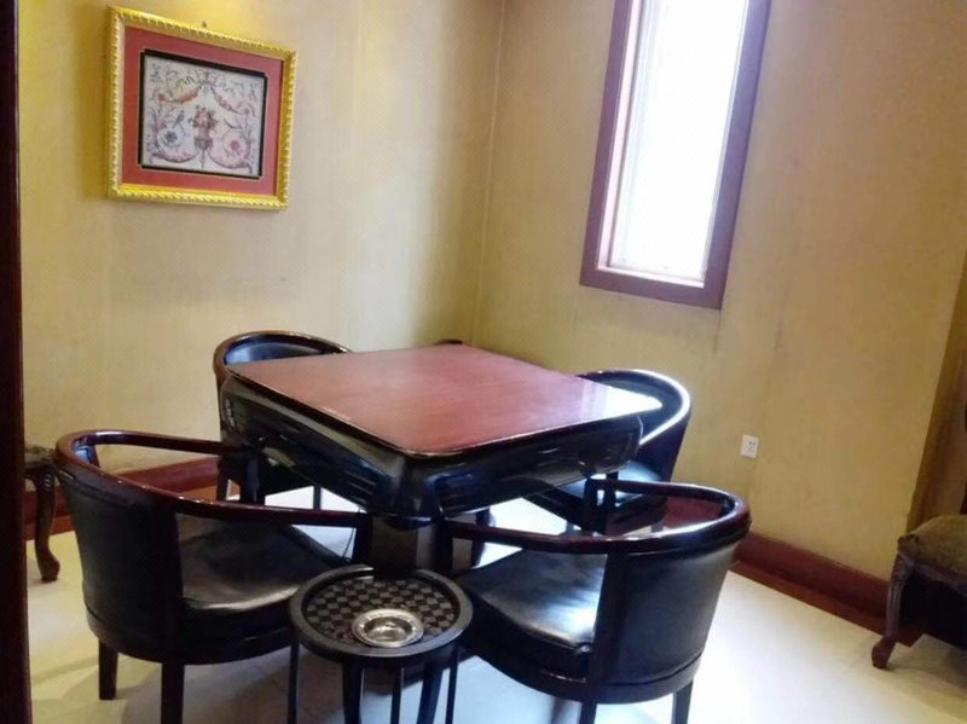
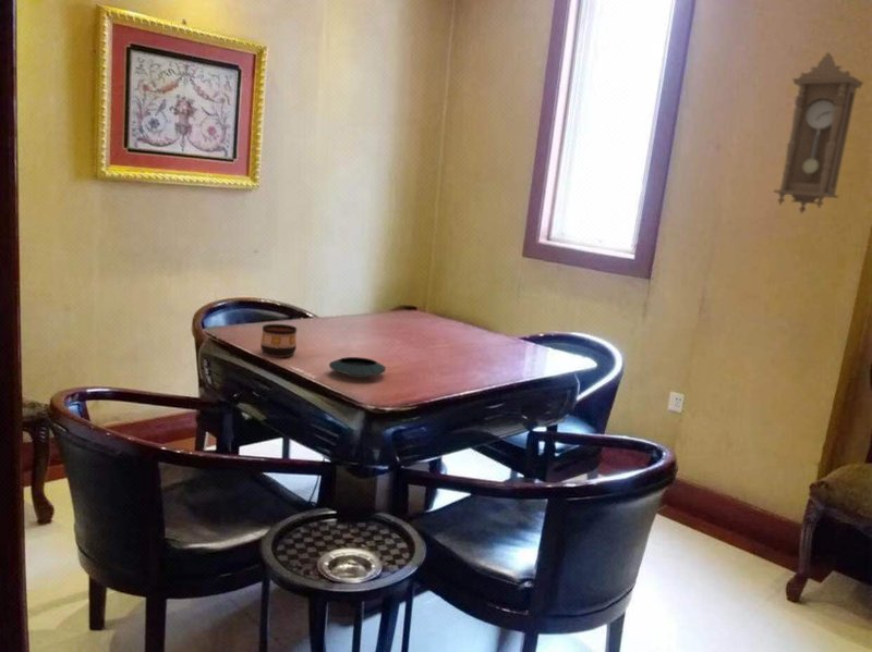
+ pendulum clock (816, 136)
+ saucer (358, 365)
+ cup (279, 340)
